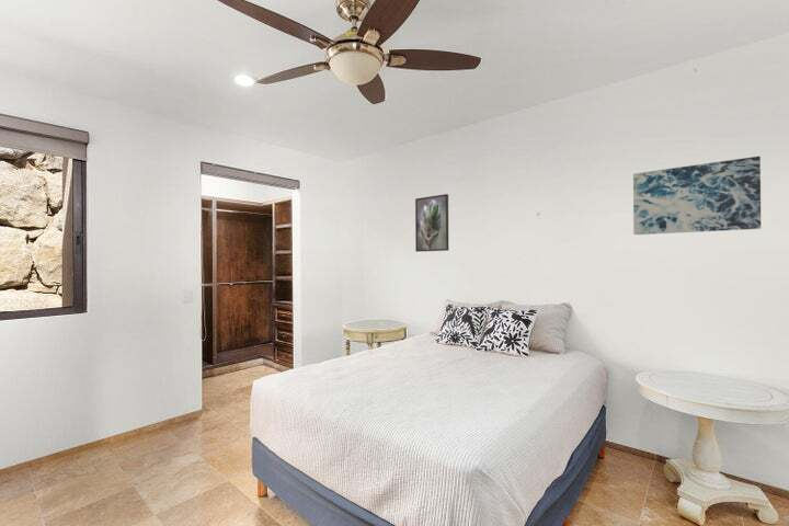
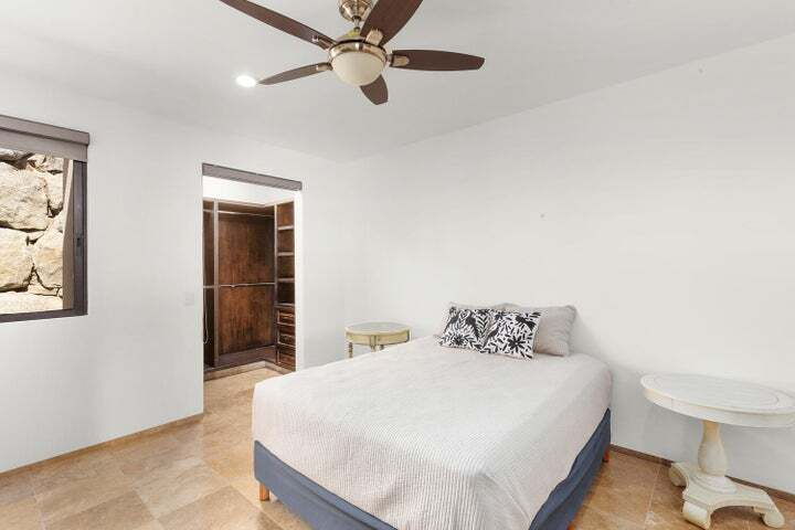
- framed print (431, 224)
- wall art (691, 198)
